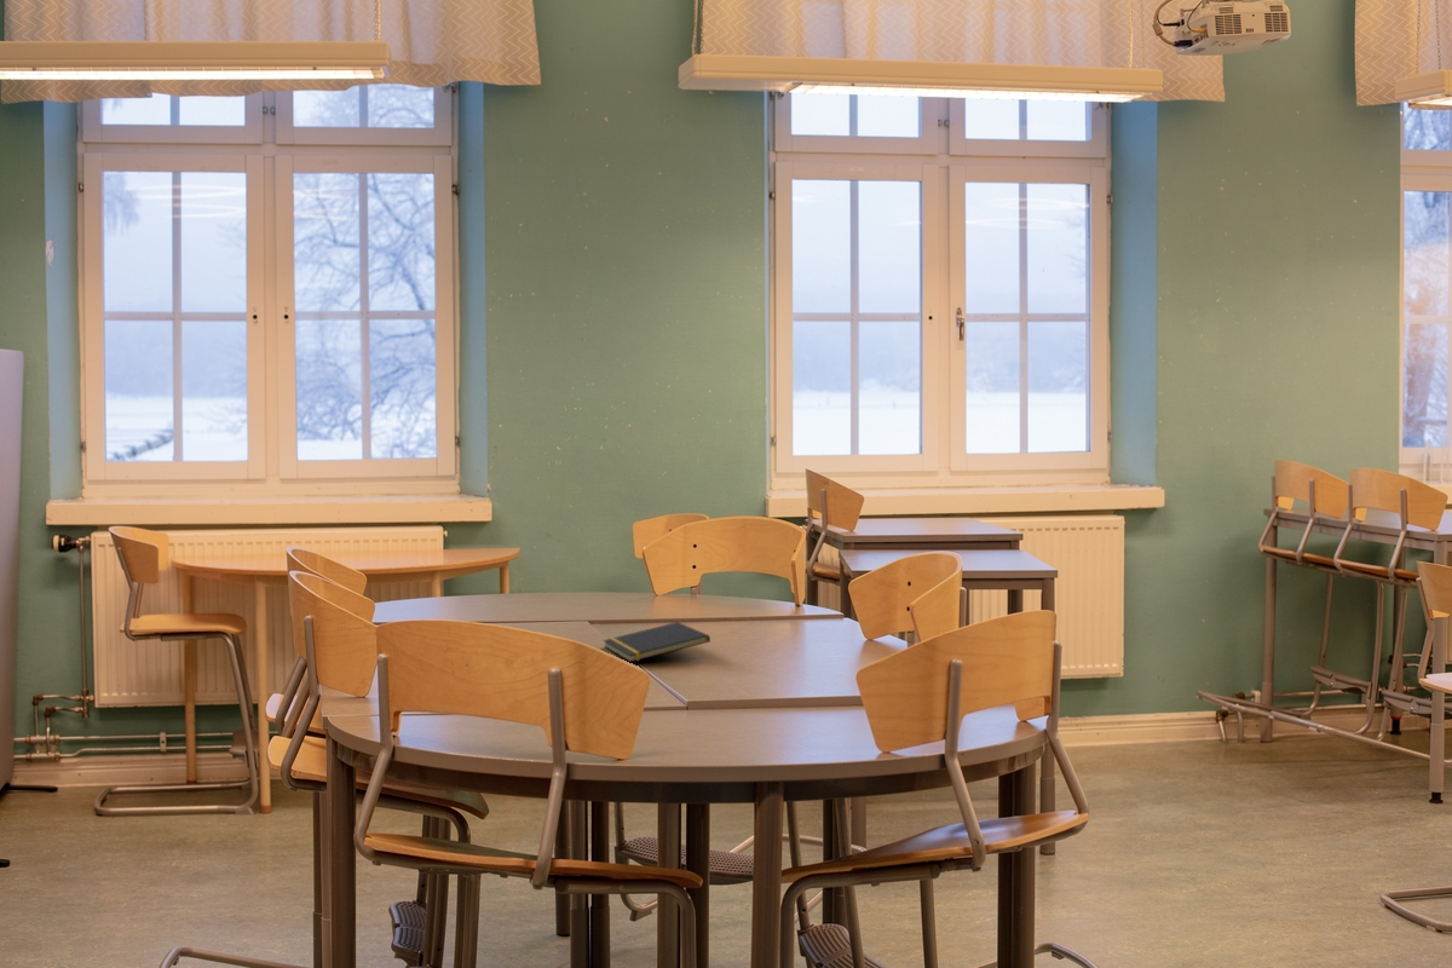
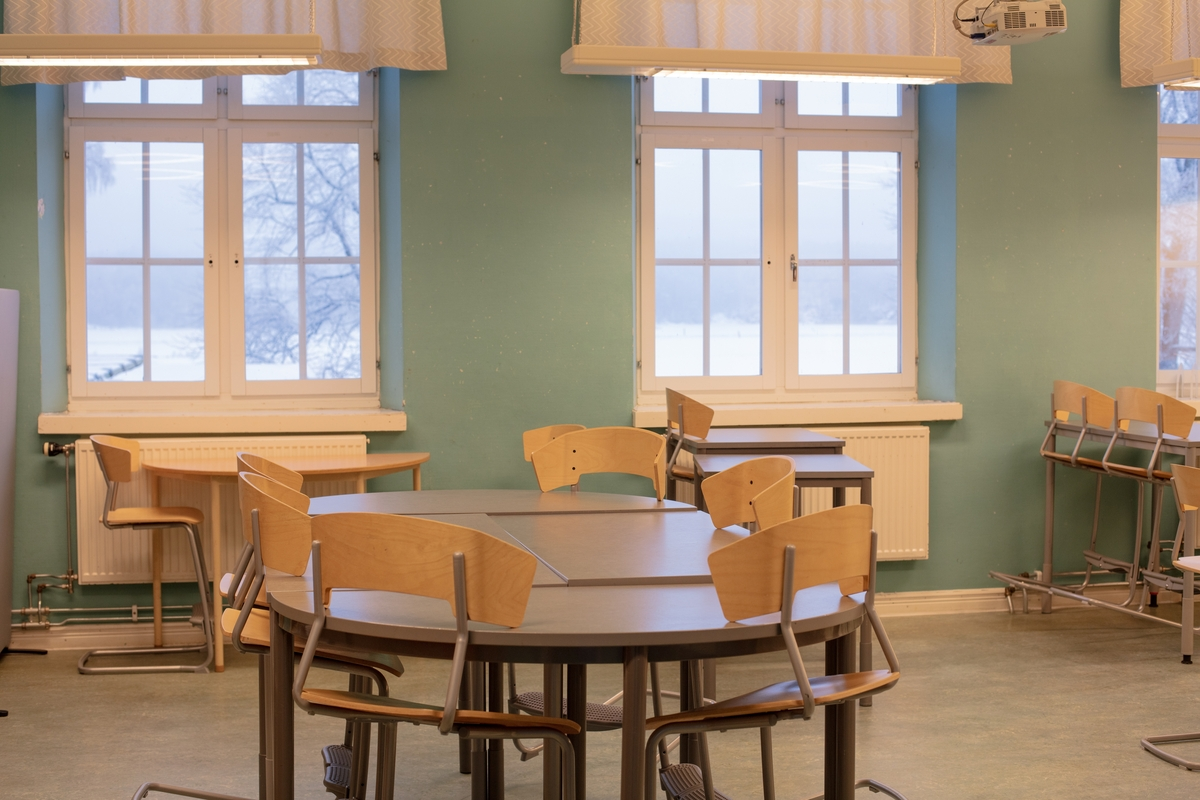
- notepad (655, 640)
